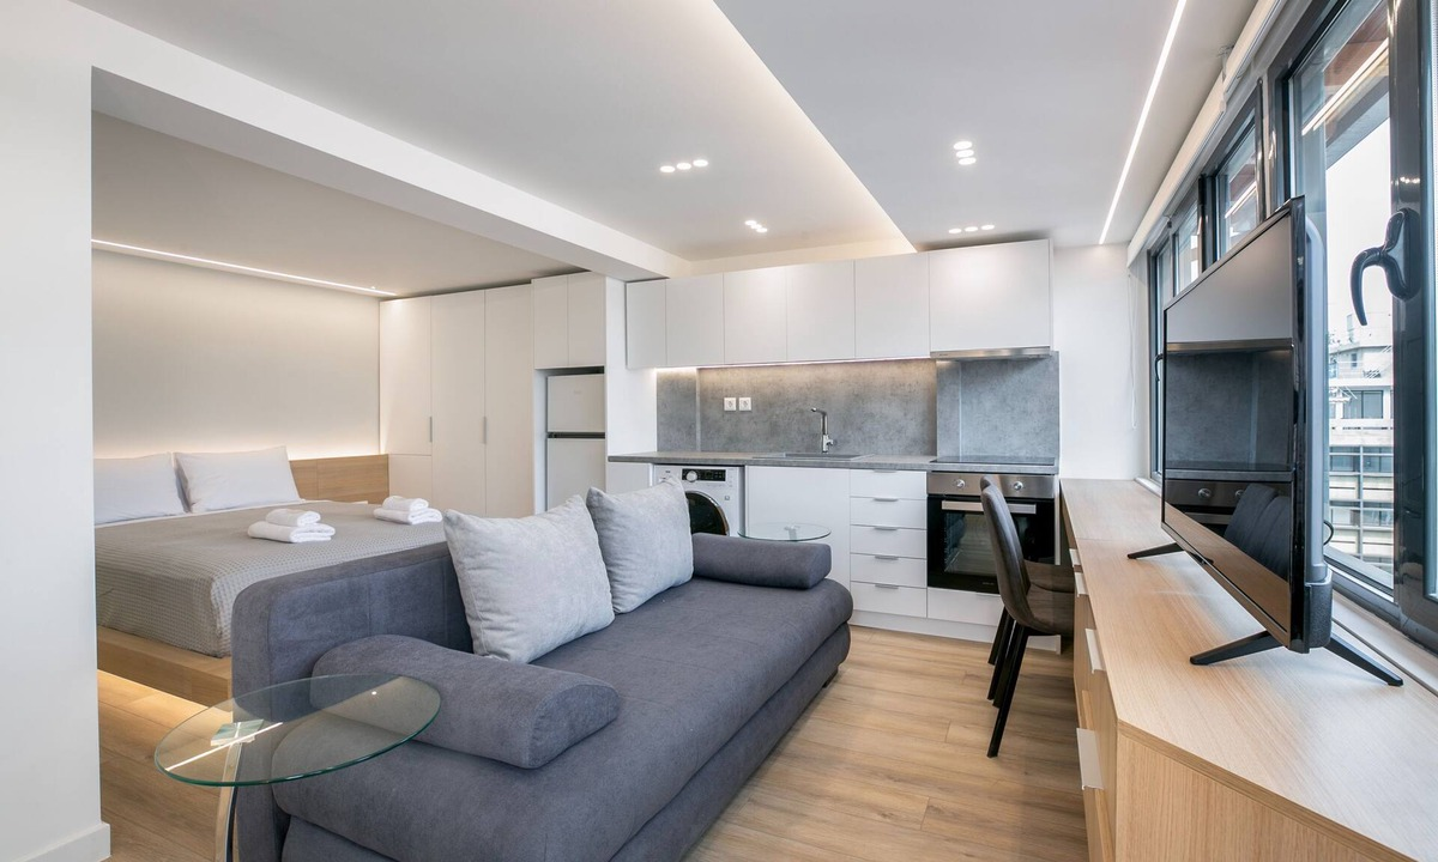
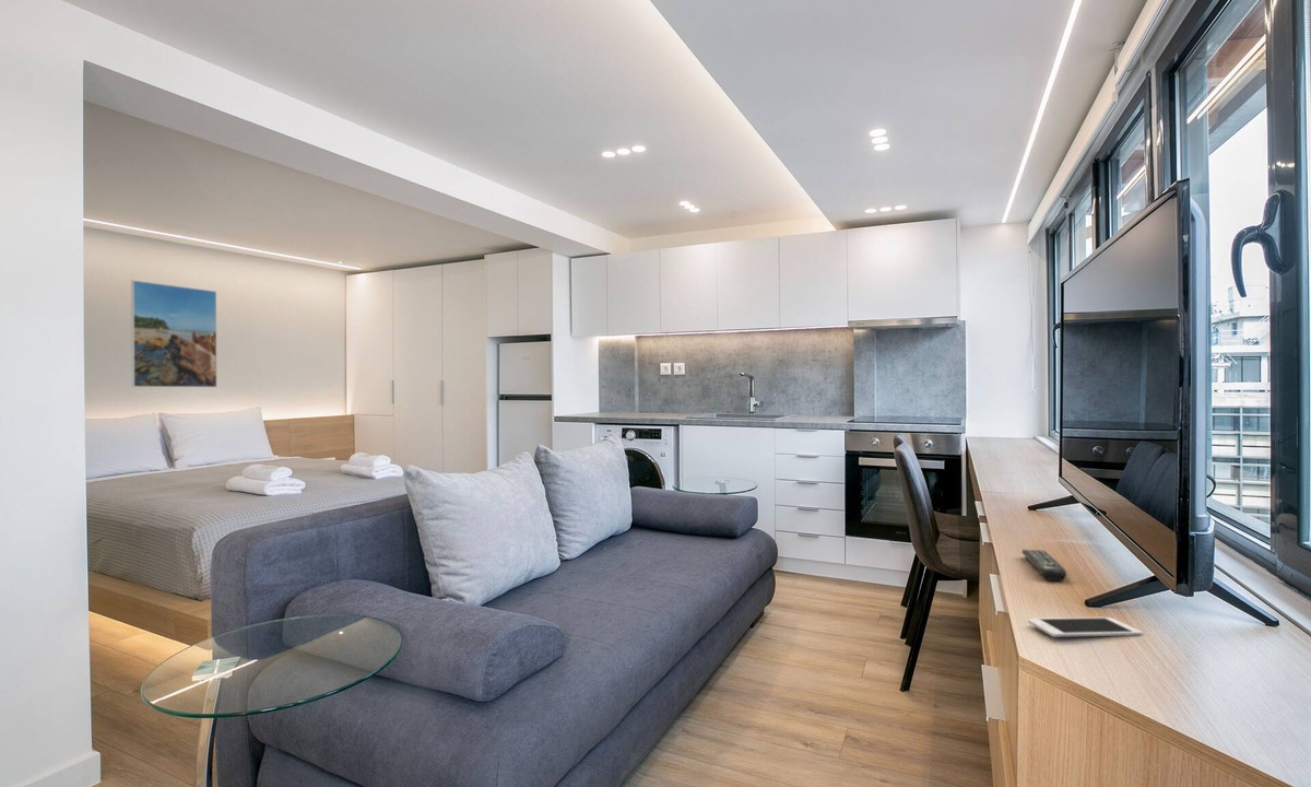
+ remote control (1042, 563)
+ cell phone (1083, 626)
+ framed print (176, 337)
